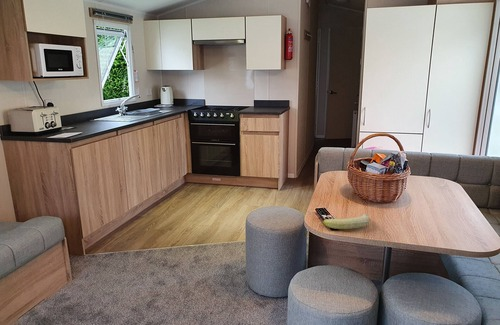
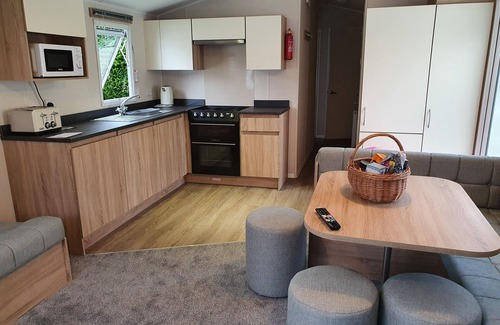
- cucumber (351, 219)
